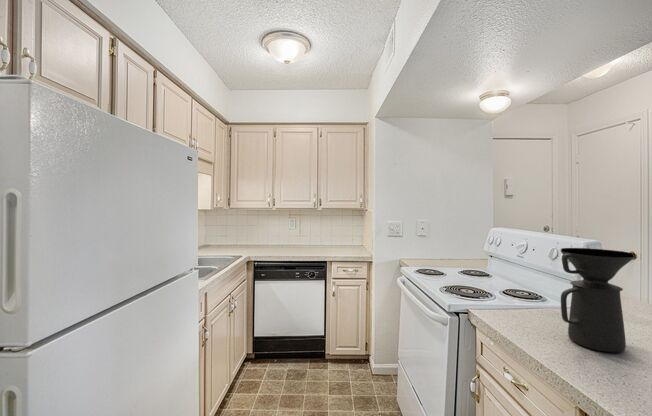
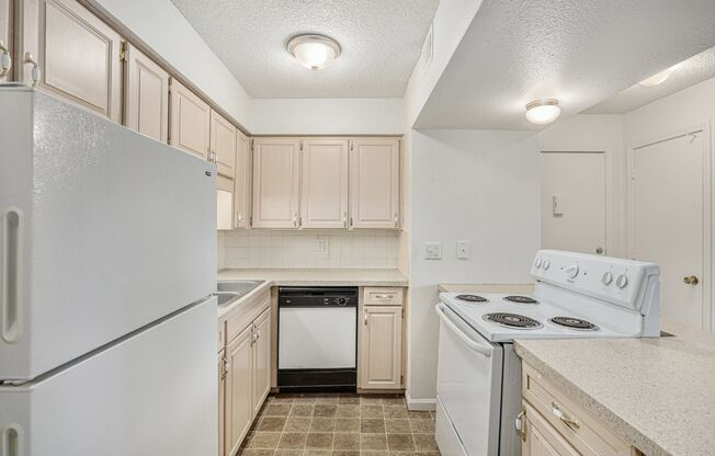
- coffee maker (595, 297)
